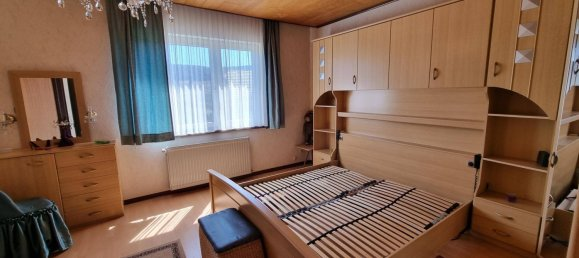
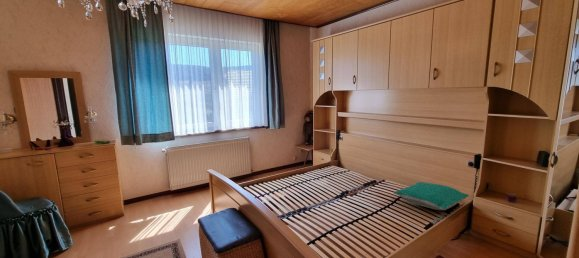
+ pillow (429, 194)
